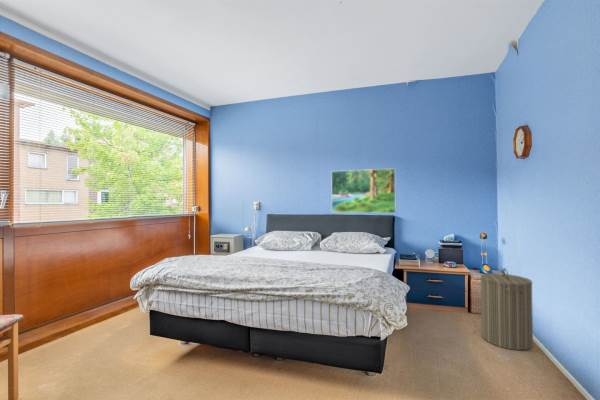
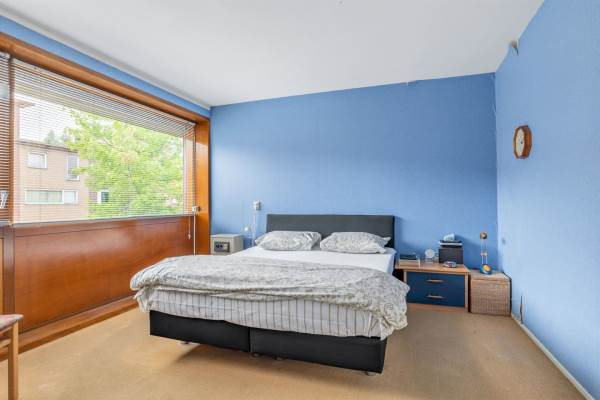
- laundry hamper (505, 304)
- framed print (362, 191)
